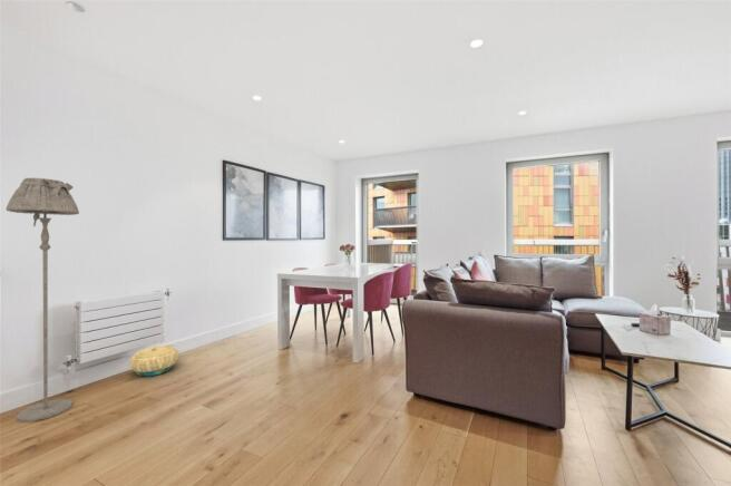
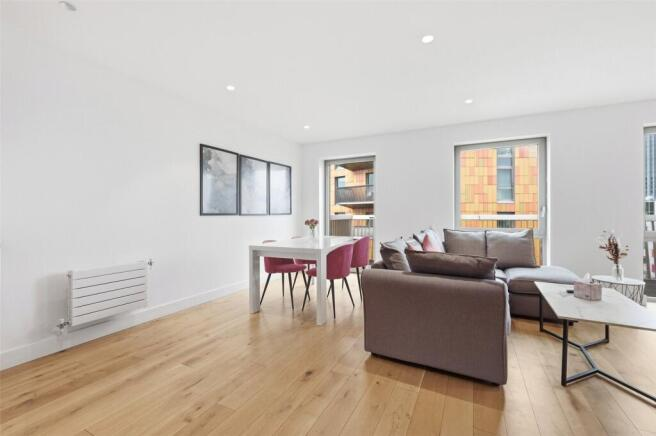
- floor lamp (45, 295)
- basket (155, 359)
